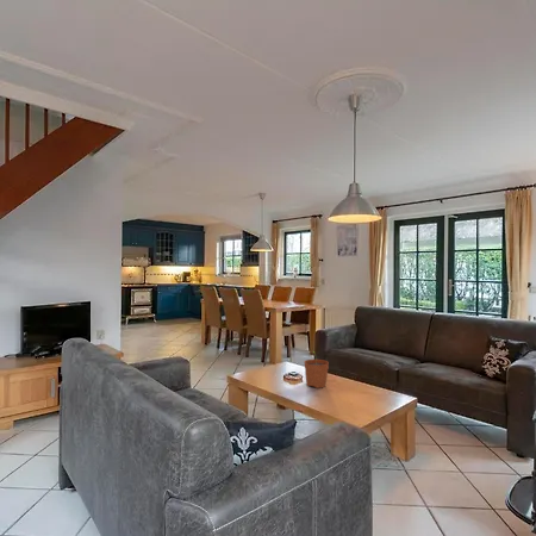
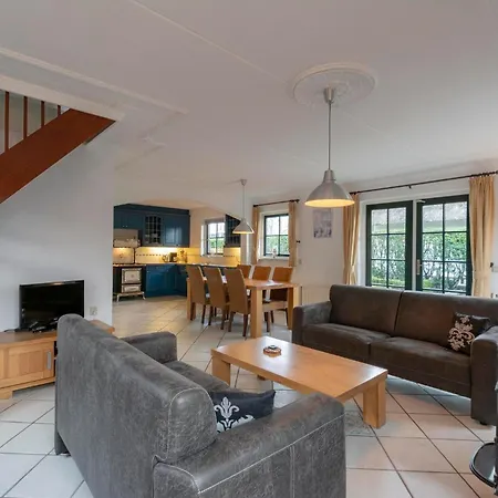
- plant pot (316, 367)
